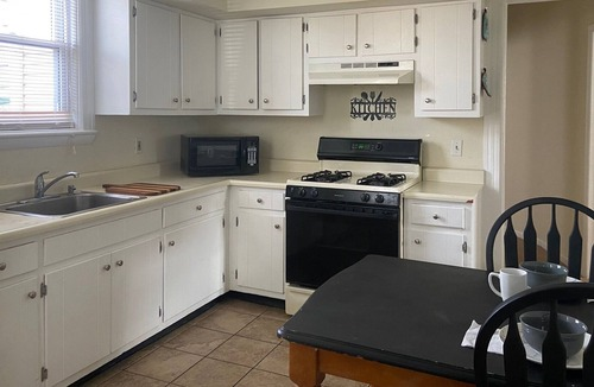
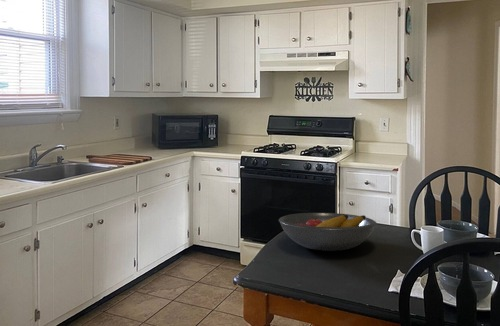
+ fruit bowl (326, 229)
